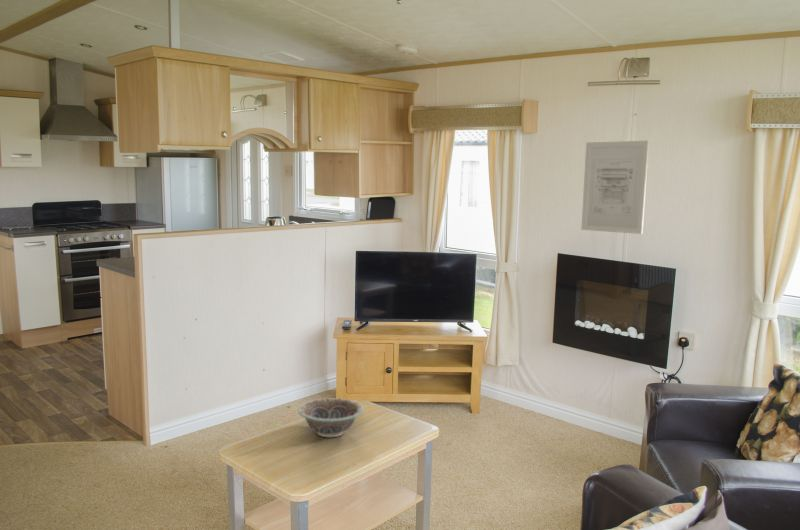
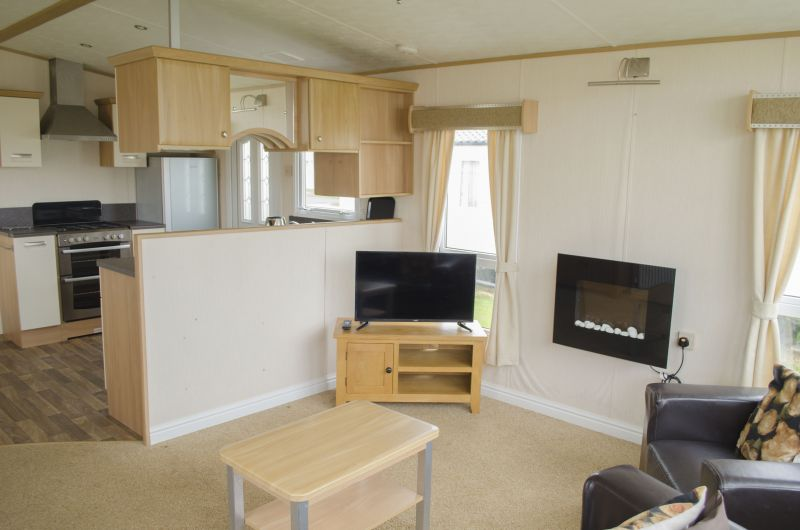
- decorative bowl (330, 420)
- wall art (613, 187)
